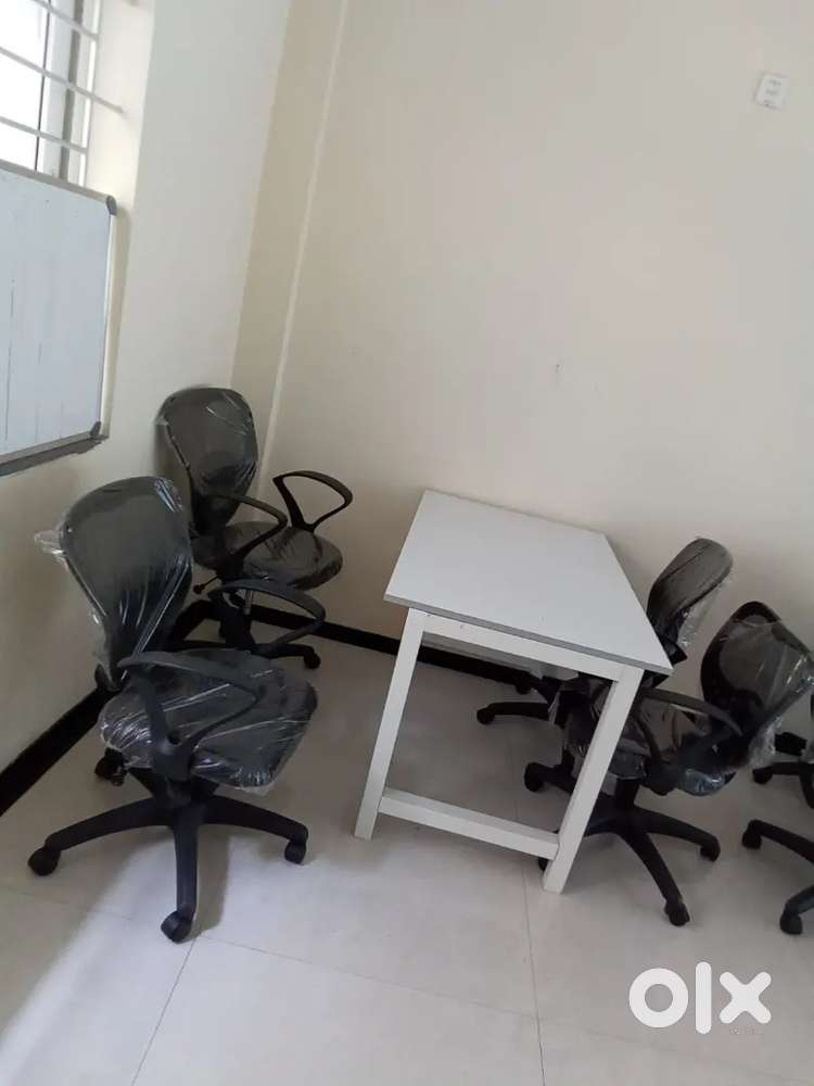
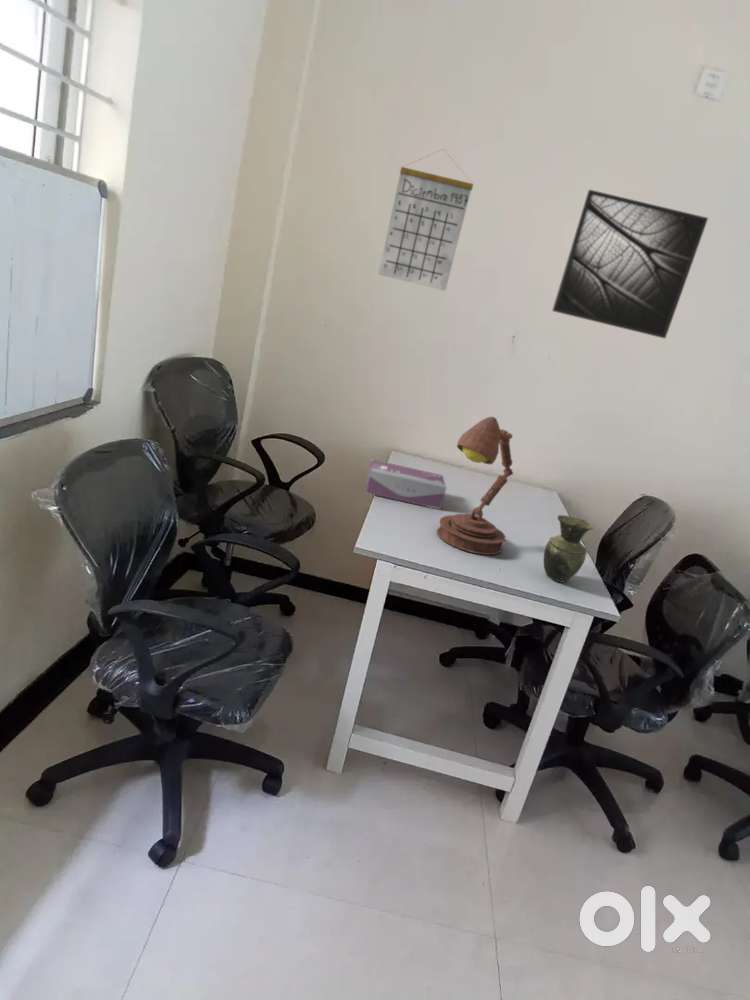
+ tissue box (405, 482)
+ calendar (427, 217)
+ vase (566, 549)
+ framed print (627, 265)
+ desk lamp (491, 486)
